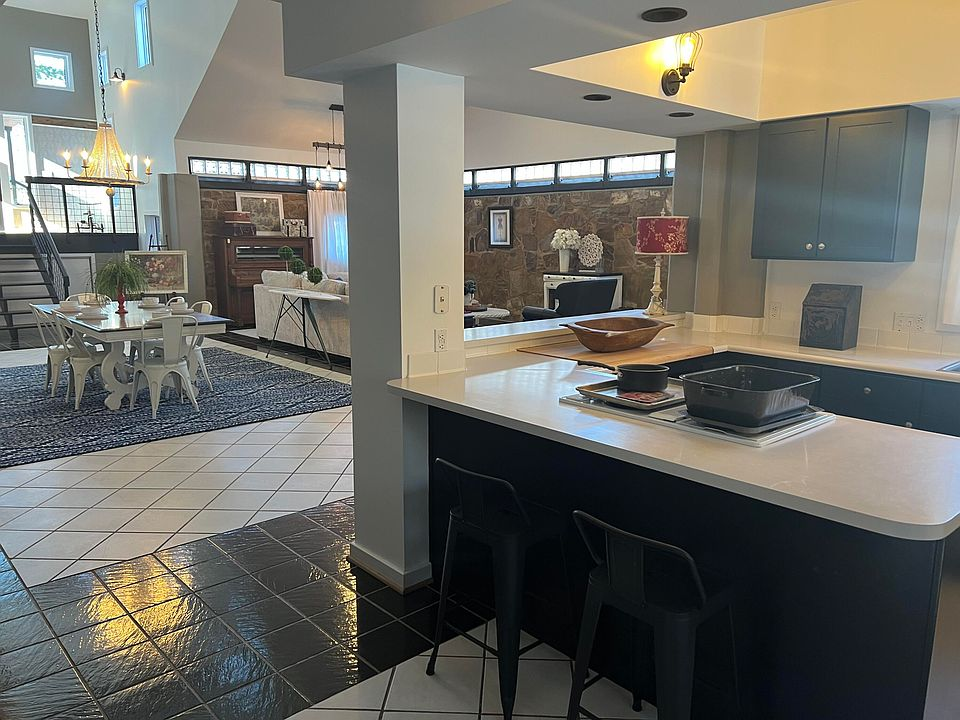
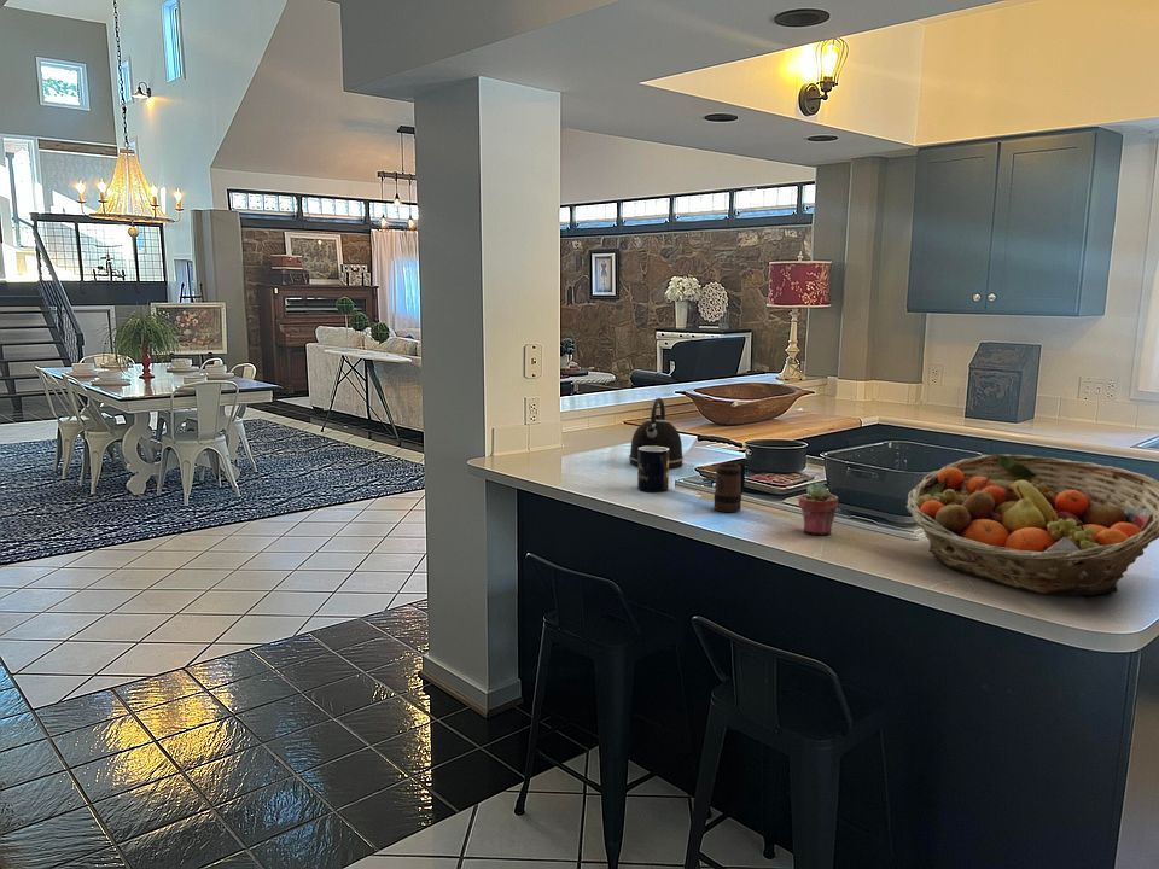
+ mug (656, 470)
+ kettle (657, 430)
+ mug (732, 485)
+ potted succulent (817, 507)
+ fruit basket (1029, 518)
